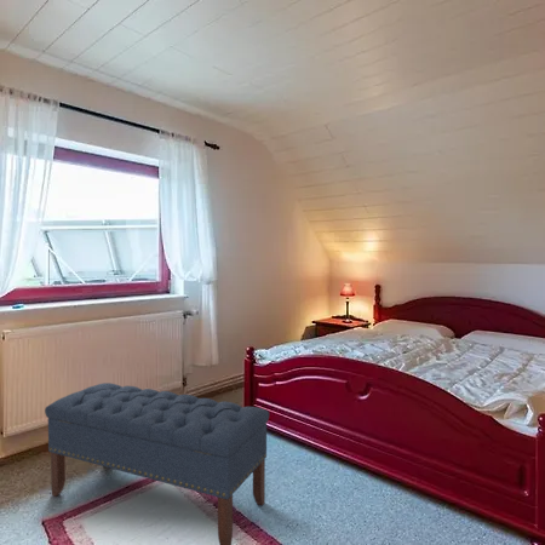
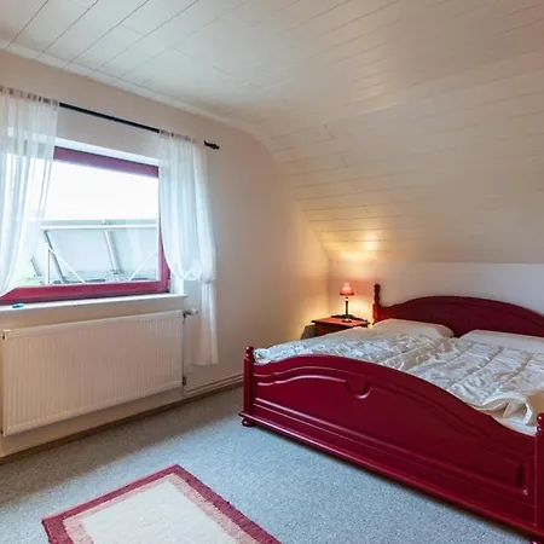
- bench (156, 451)
